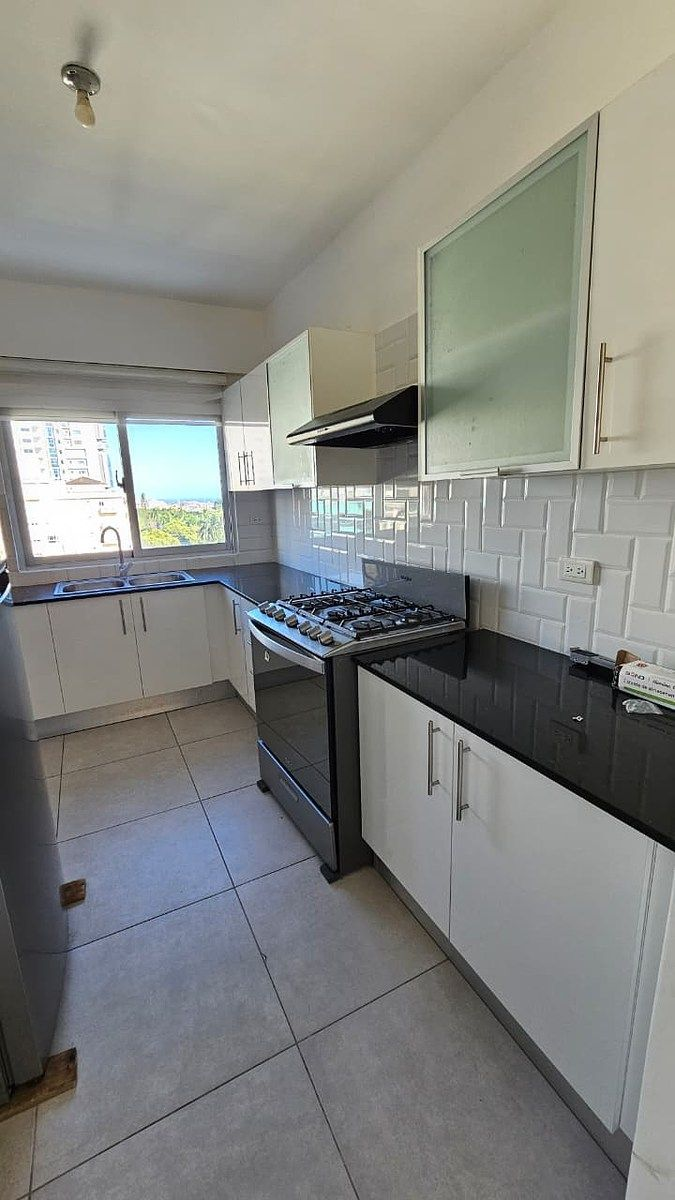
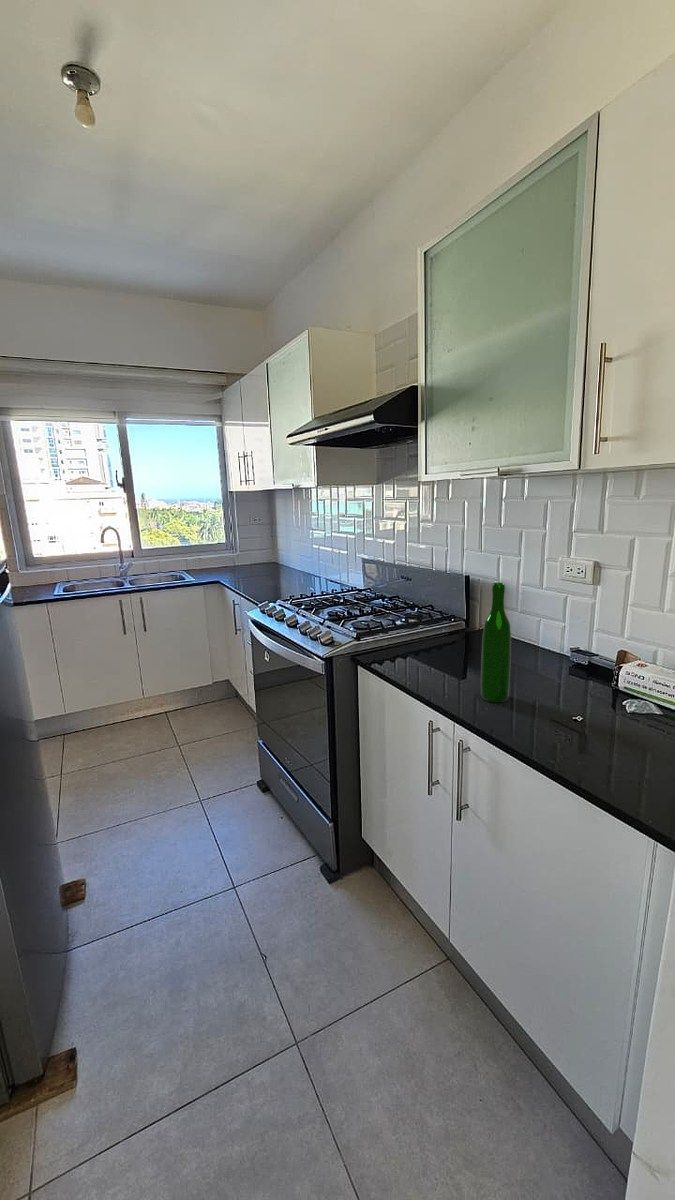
+ wine bottle (496, 641)
